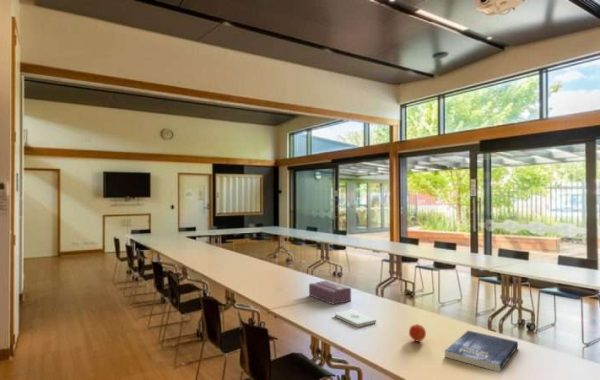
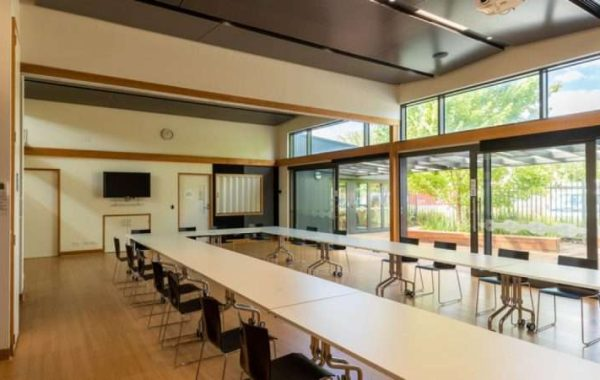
- book (482, 349)
- tissue box (329, 291)
- apple (417, 332)
- notepad (354, 317)
